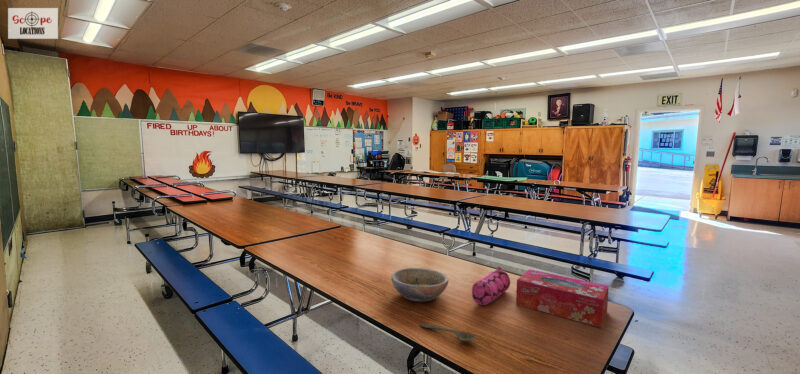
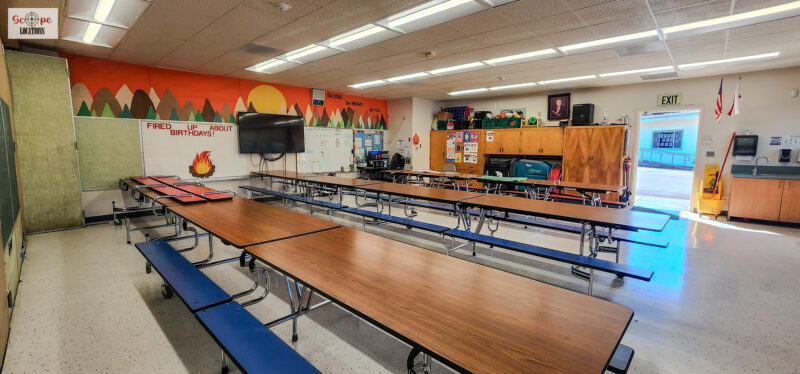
- tissue box (561, 295)
- pencil case (490, 285)
- bowl (419, 285)
- spoon (446, 330)
